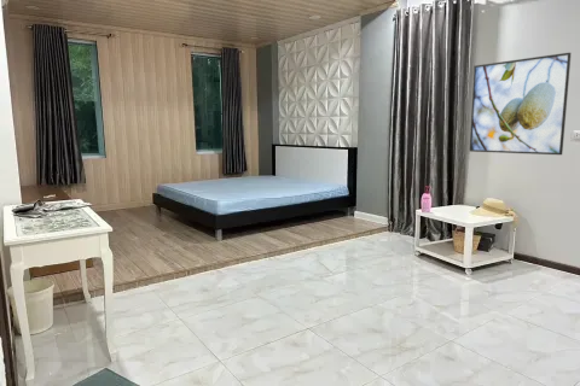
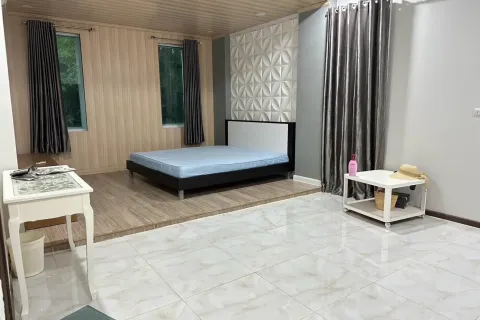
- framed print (515, 106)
